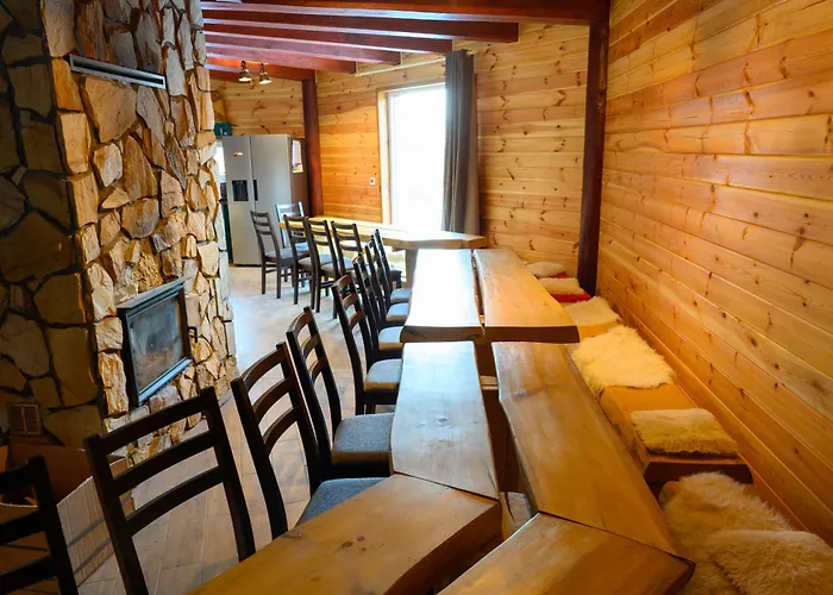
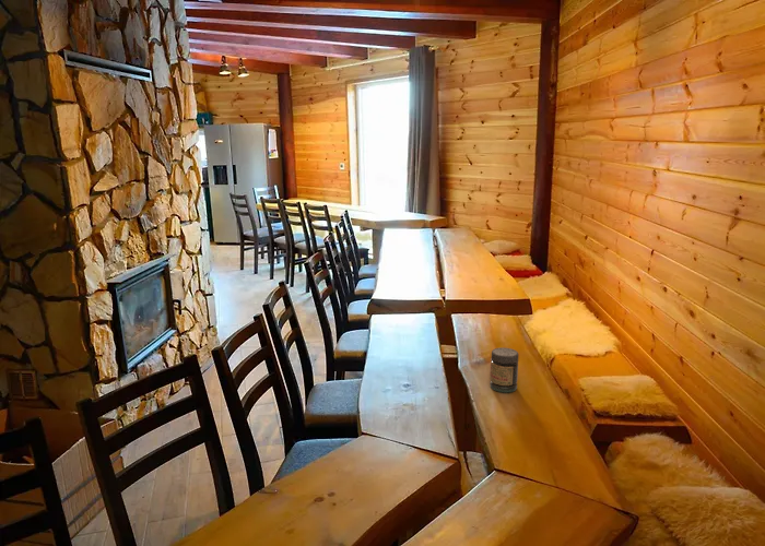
+ jar (504, 369)
